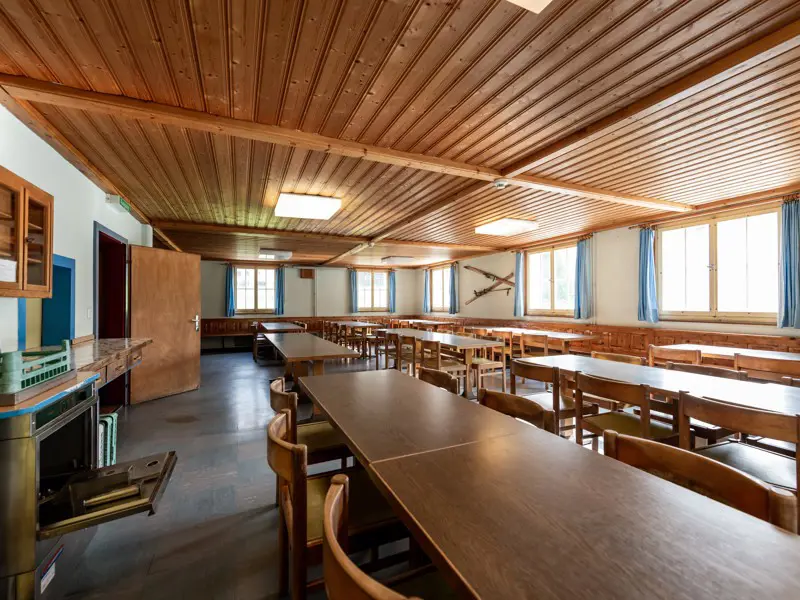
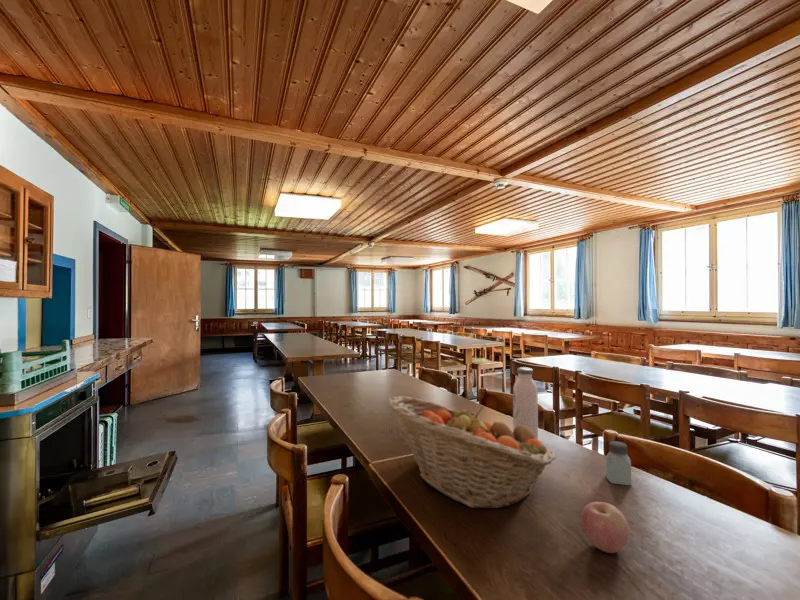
+ saltshaker (618, 462)
+ fruit basket (464, 438)
+ apple (604, 526)
+ water bottle (525, 403)
